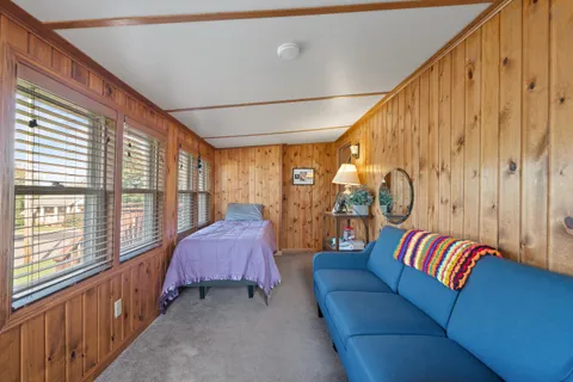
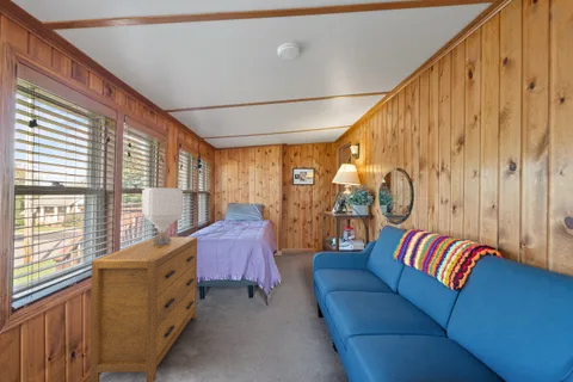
+ table lamp (161, 214)
+ dresser (156, 295)
